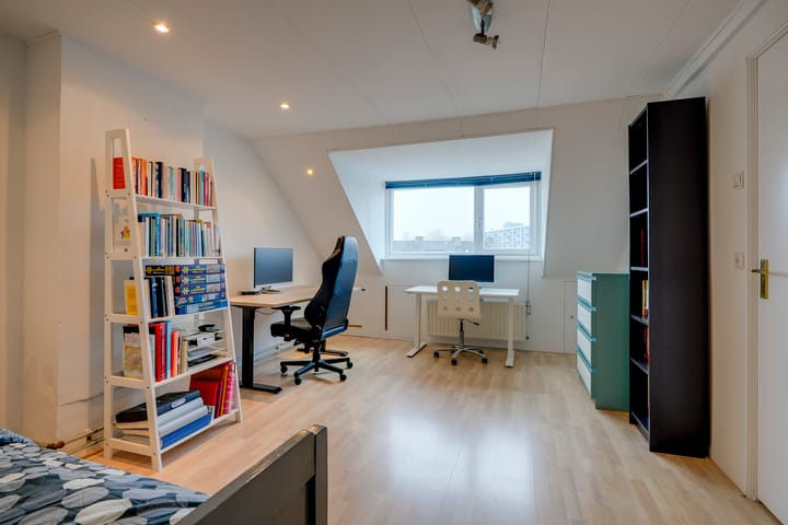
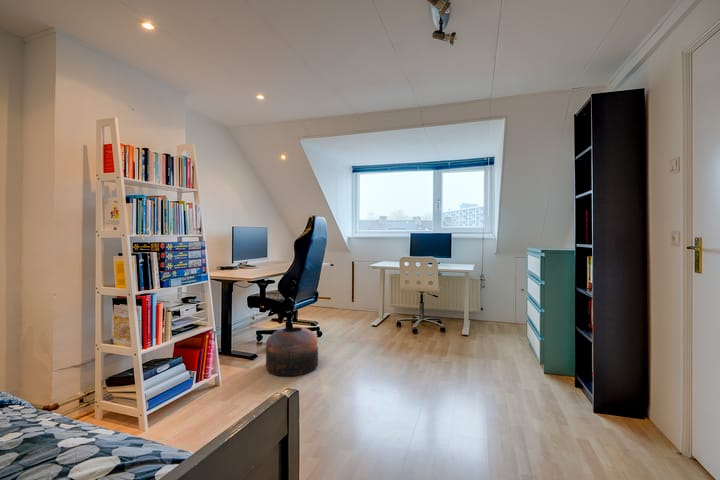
+ pouf (292, 347)
